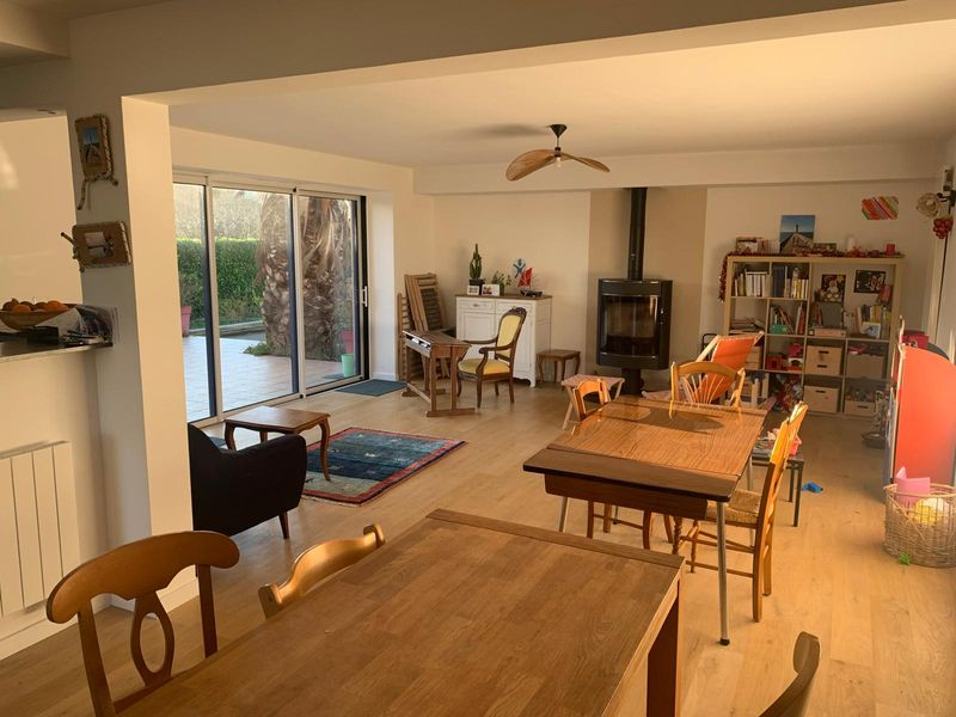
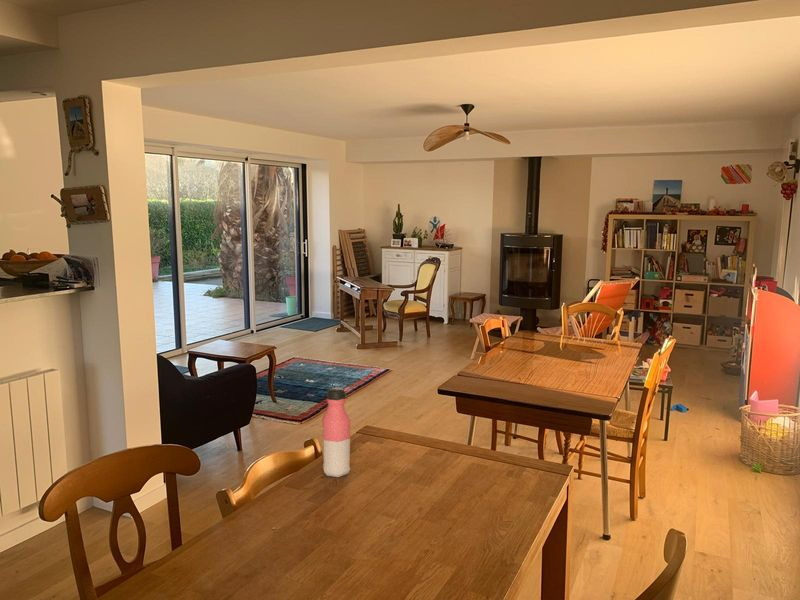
+ water bottle (336, 431)
